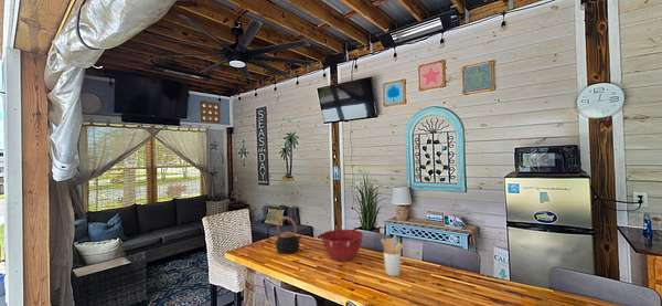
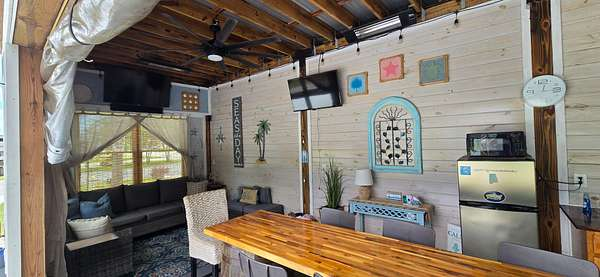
- utensil holder (391, 255)
- teapot (289, 233)
- mixing bowl (342, 245)
